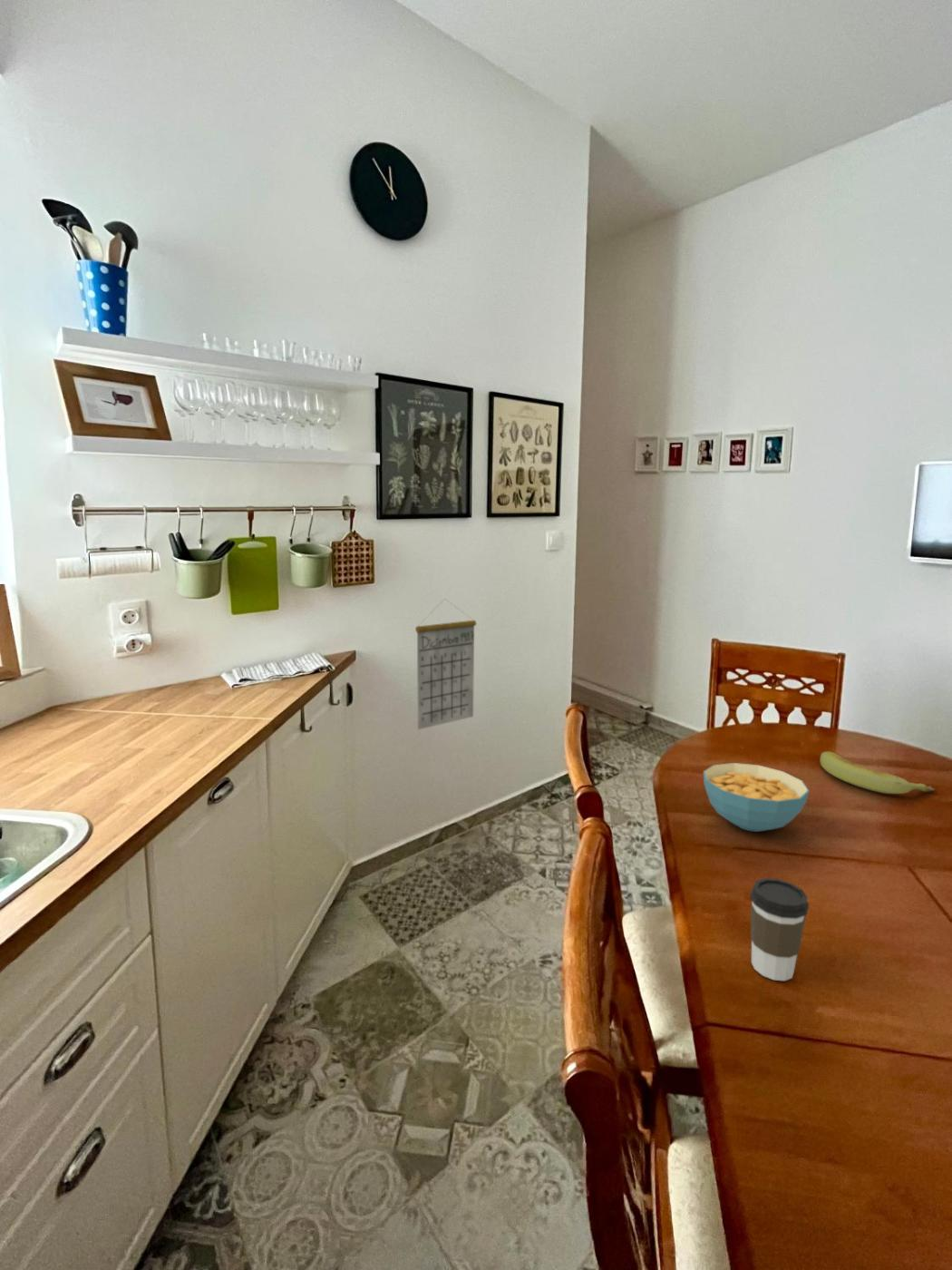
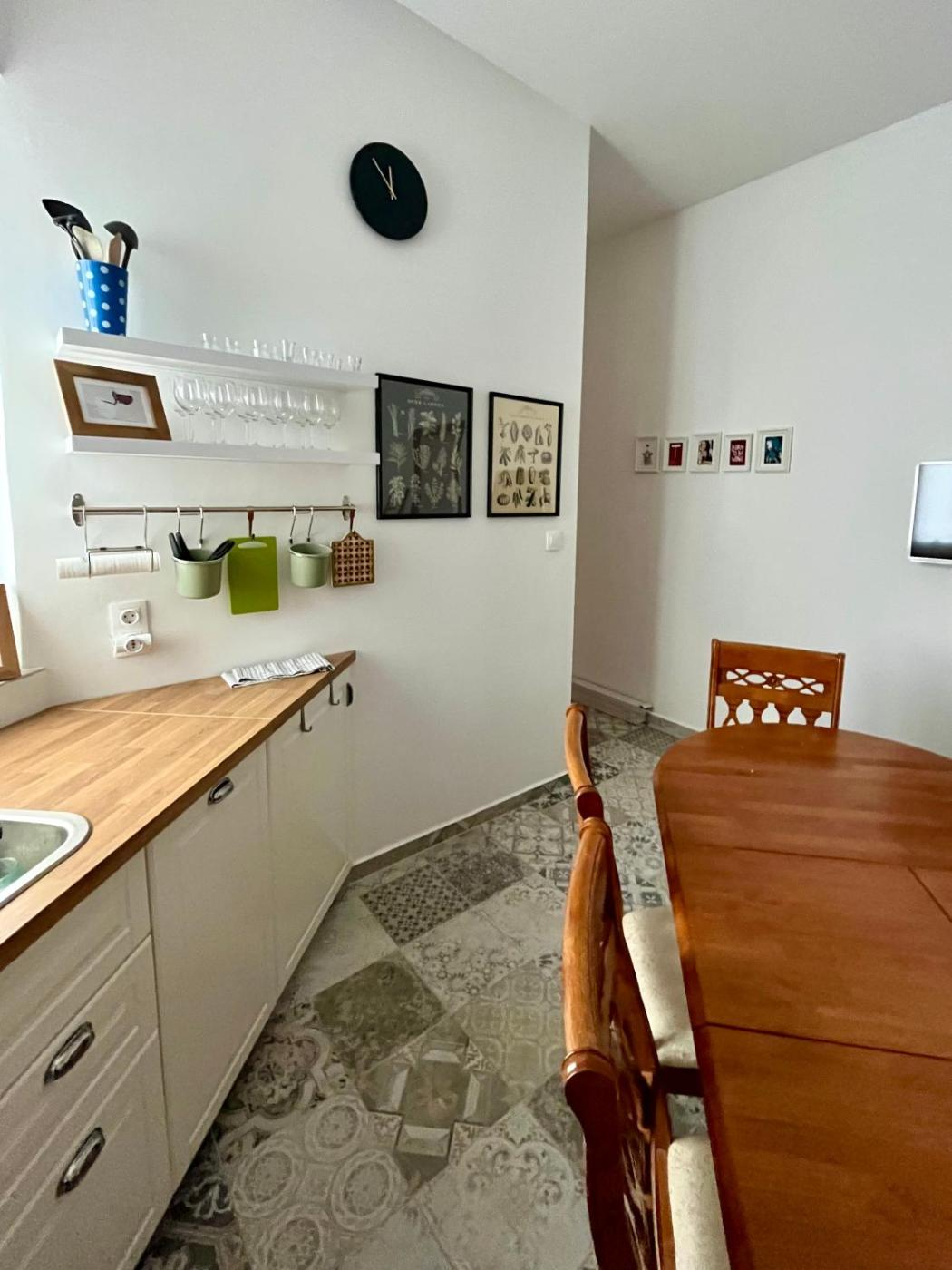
- calendar (446, 661)
- banana (876, 771)
- cereal bowl (752, 803)
- coffee cup (776, 929)
